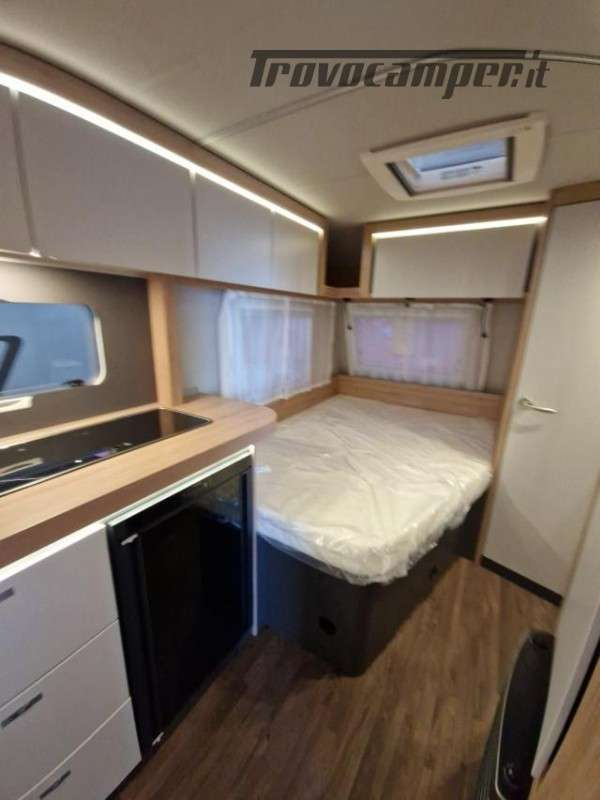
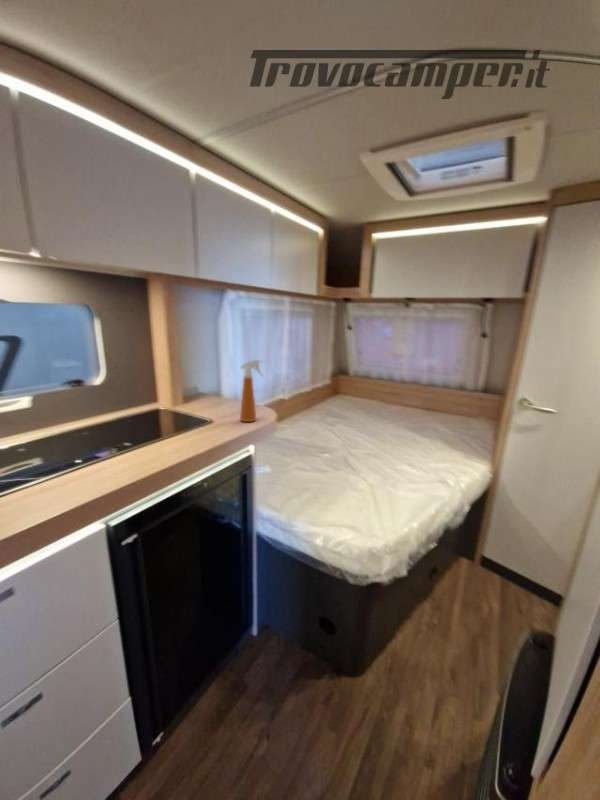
+ spray bottle (252, 390)
